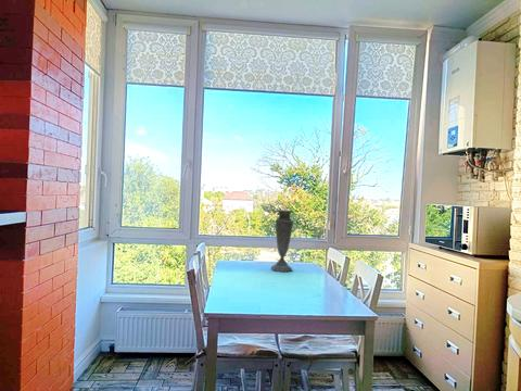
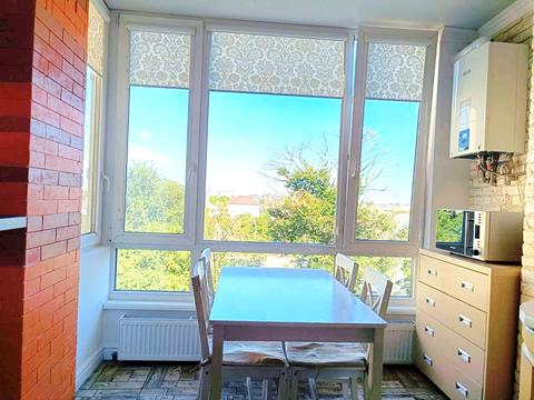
- vase (282, 239)
